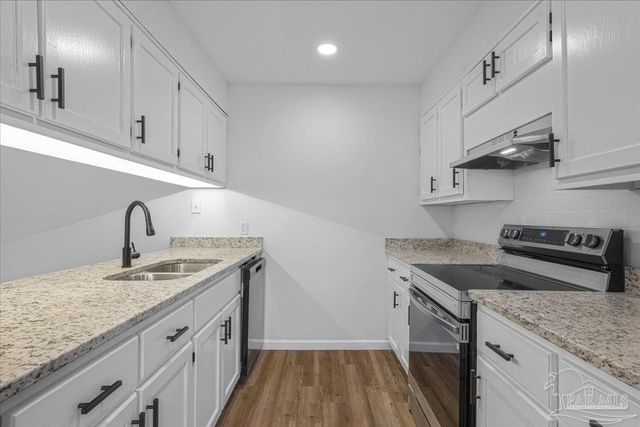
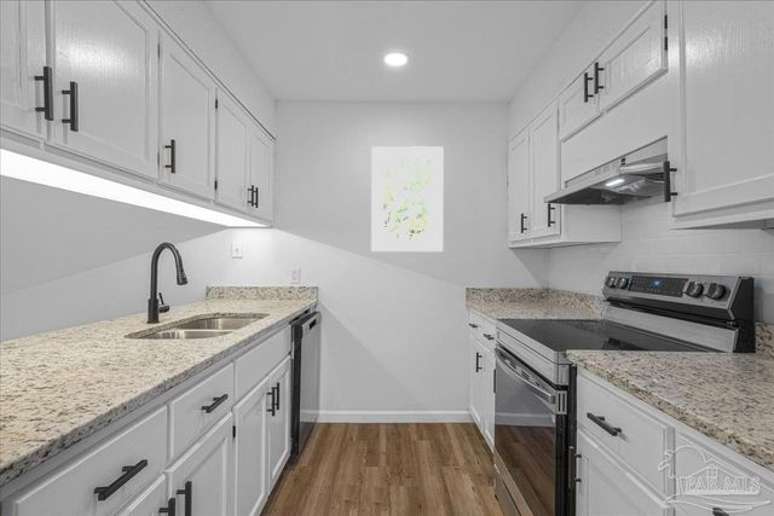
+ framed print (406, 198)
